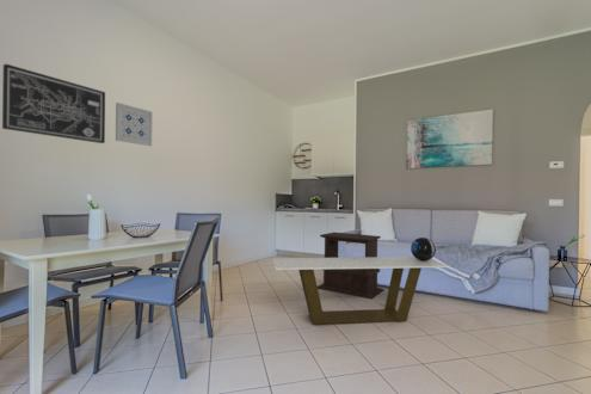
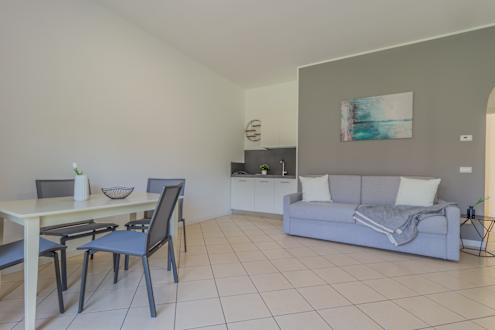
- decorative sphere (423, 248)
- side table (350, 269)
- wall art (134, 125)
- coffee table (356, 310)
- wall art (59, 107)
